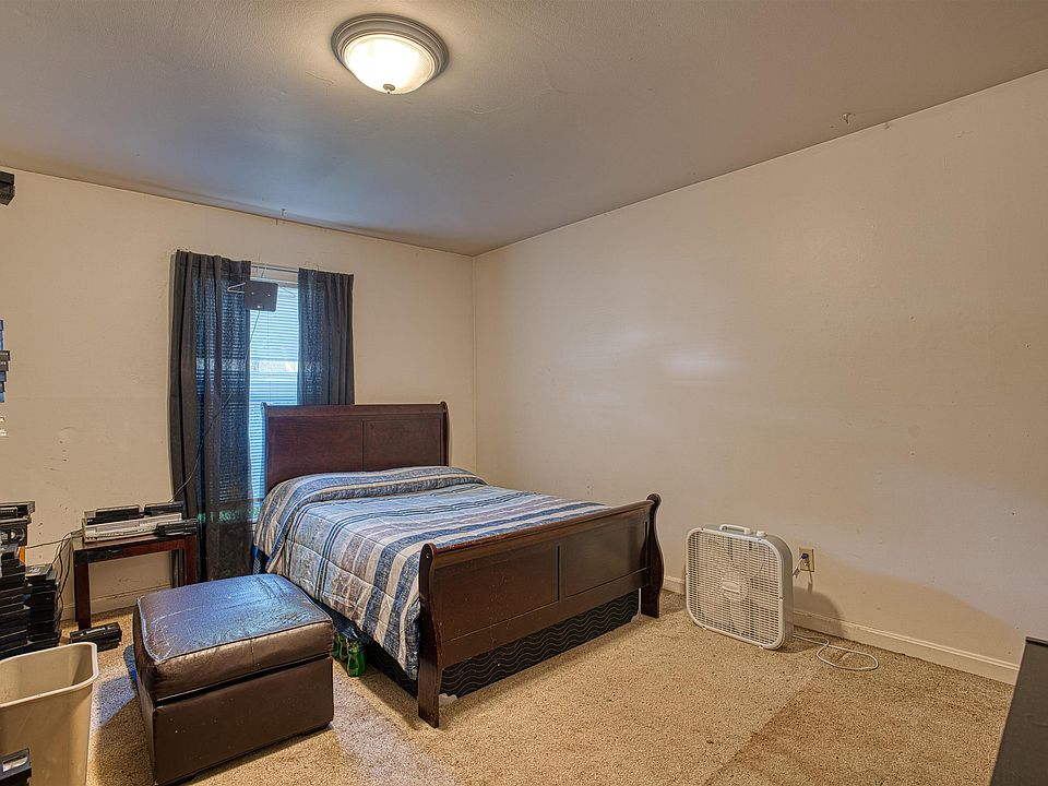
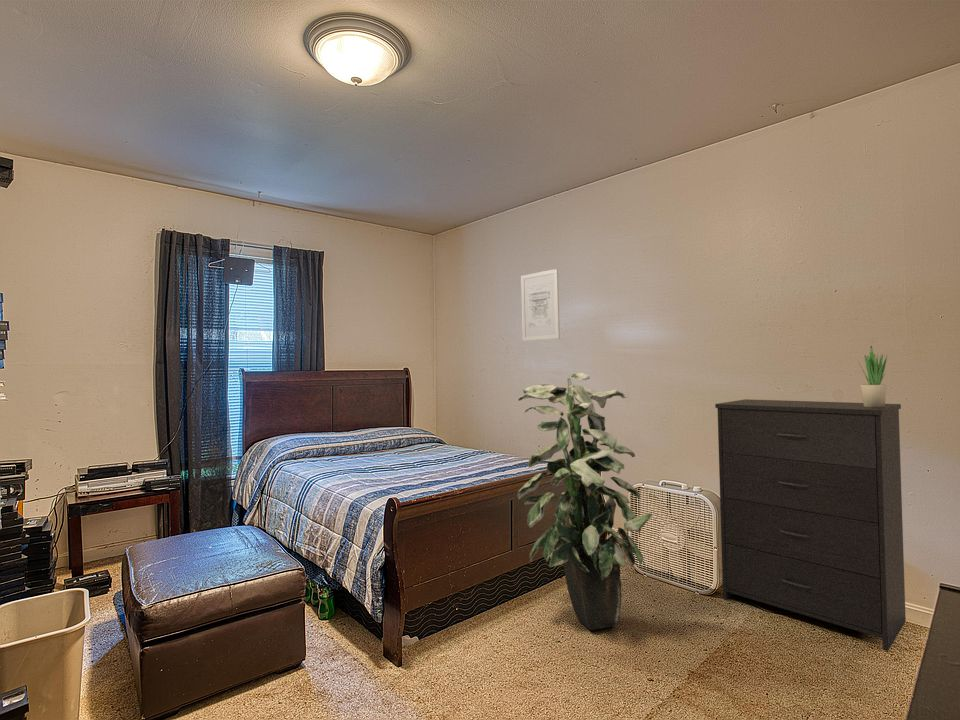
+ dresser (805, 506)
+ potted plant (875, 375)
+ indoor plant (580, 496)
+ wall art (539, 306)
